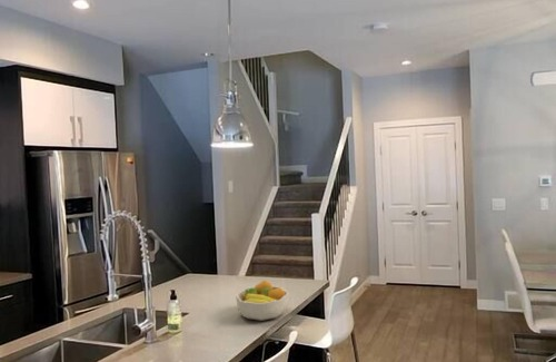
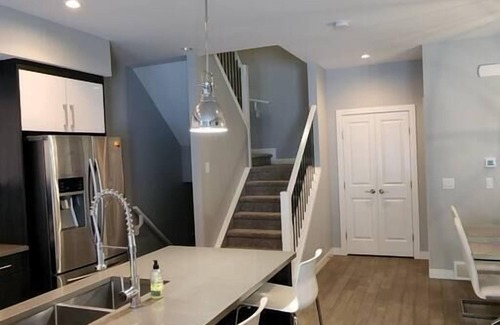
- fruit bowl (261, 299)
